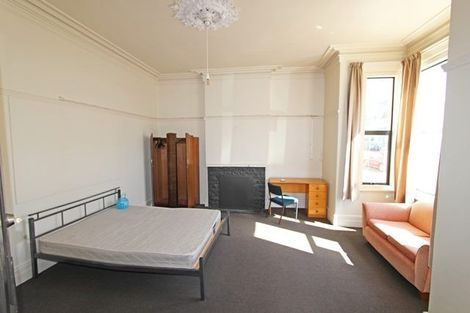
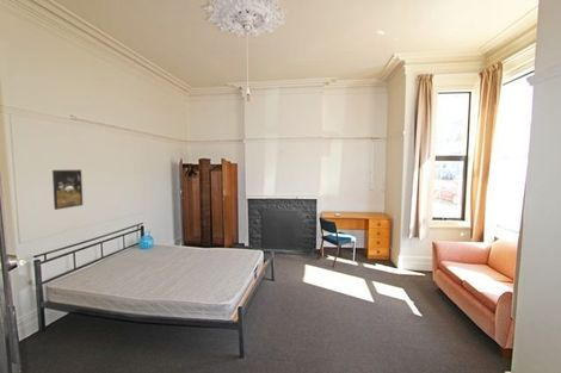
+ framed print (68, 188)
